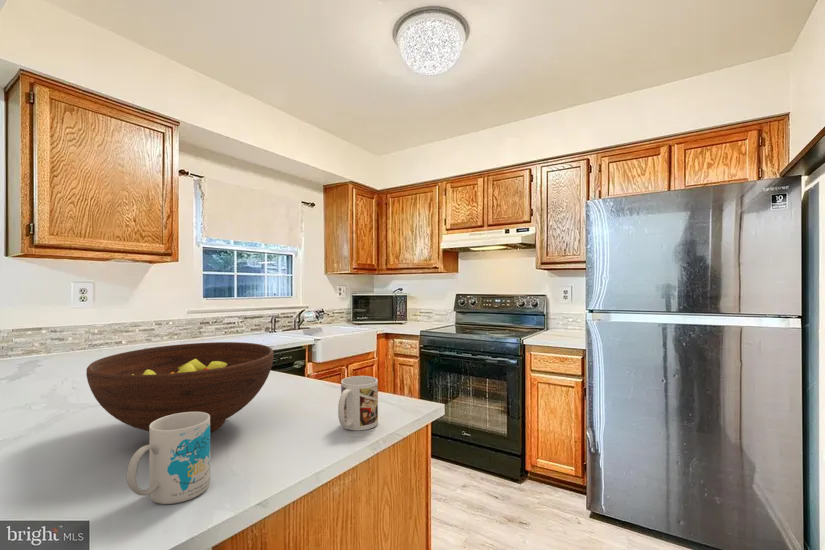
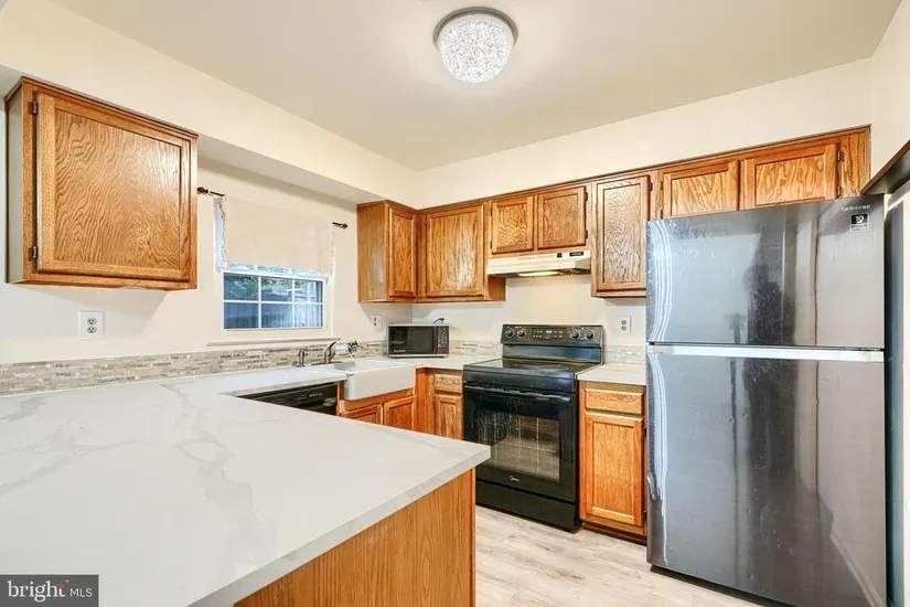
- fruit bowl (189, 392)
- mug (169, 460)
- mug (355, 404)
